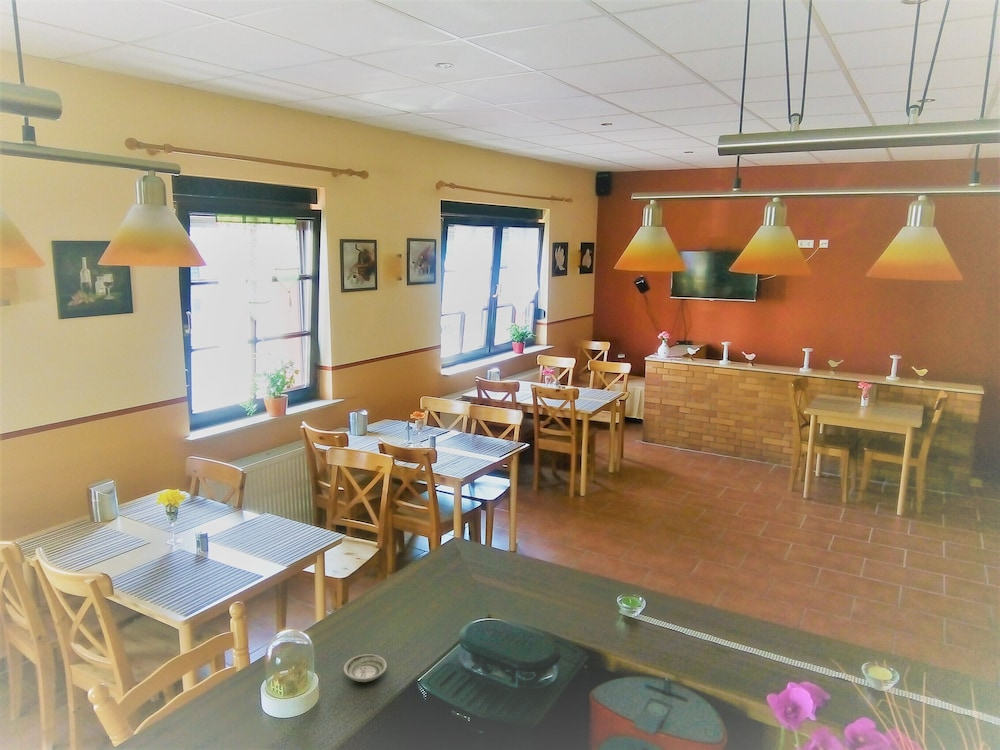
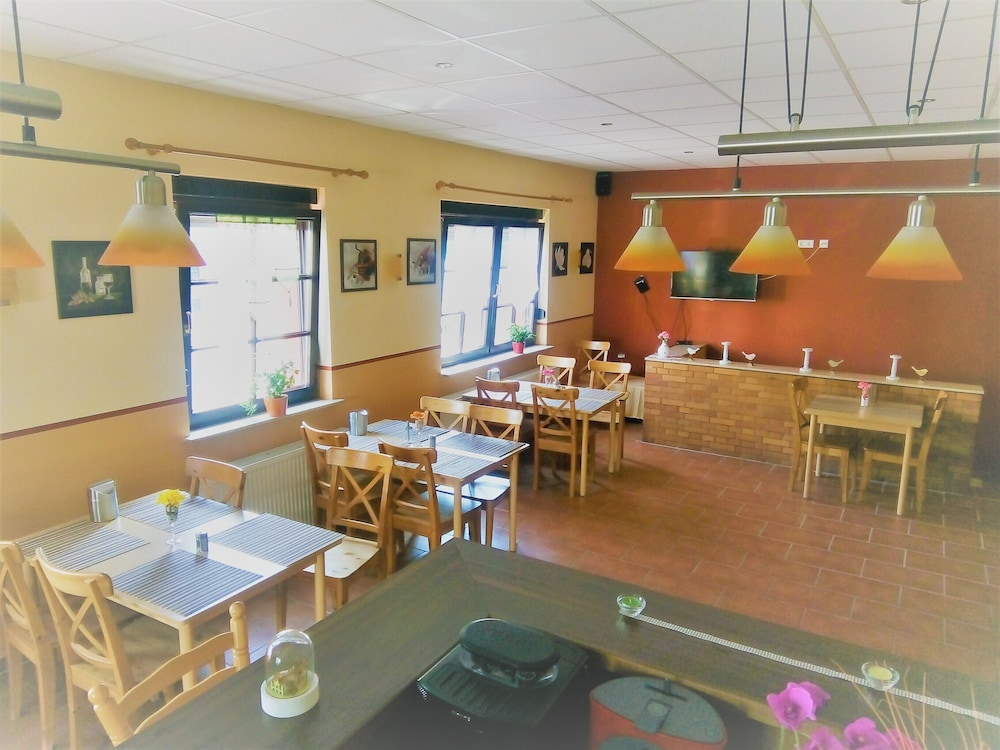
- saucer (365, 670)
